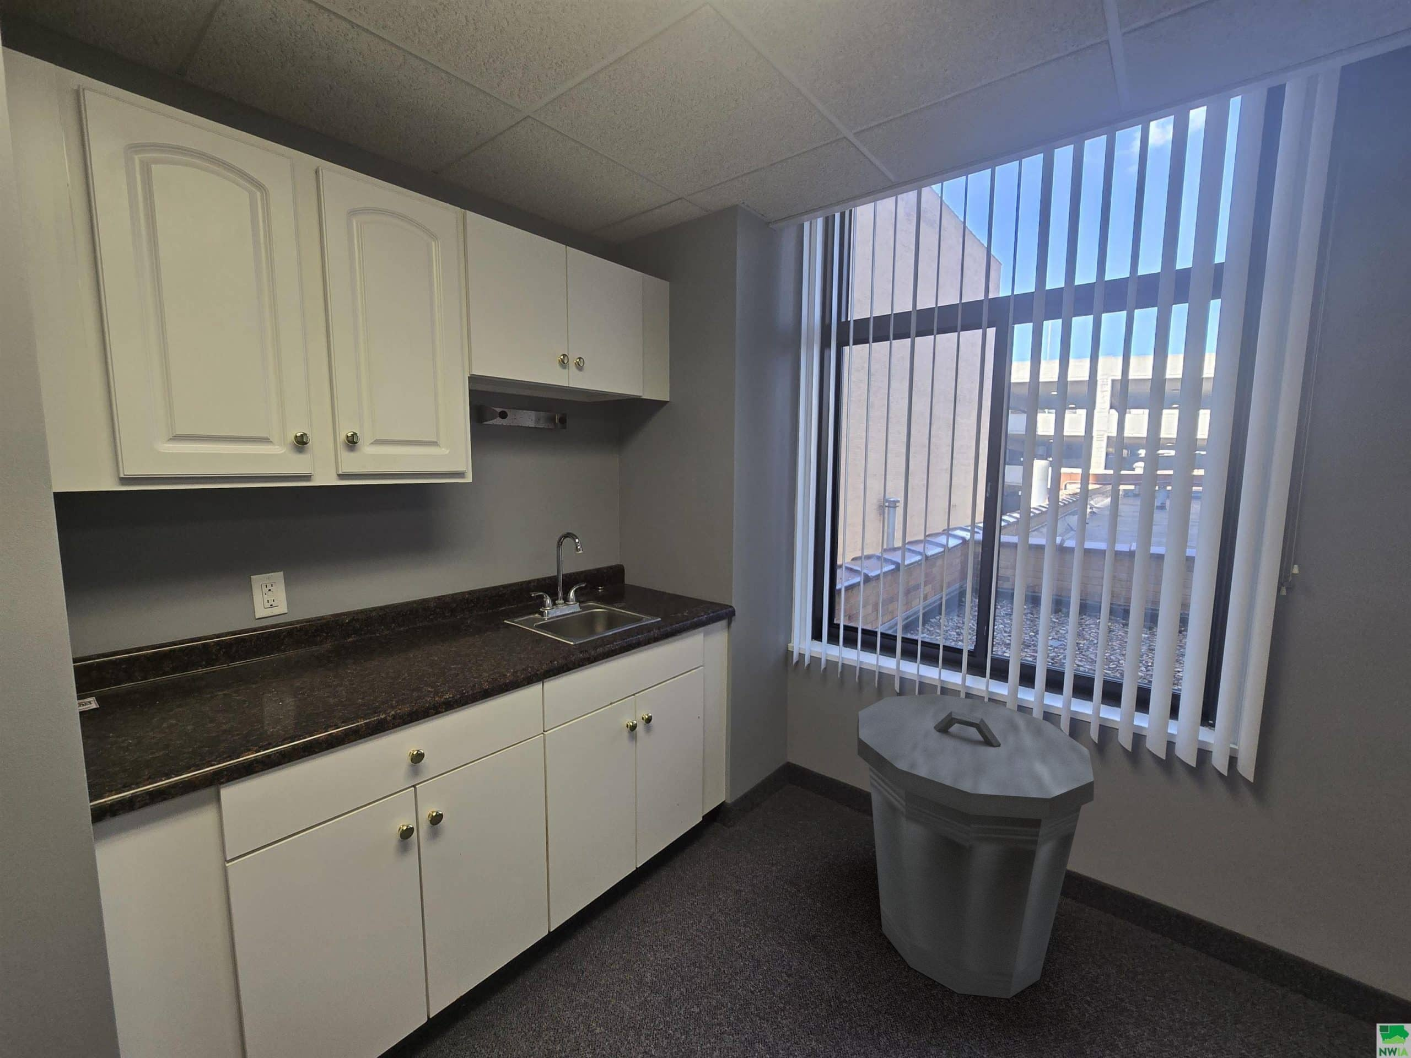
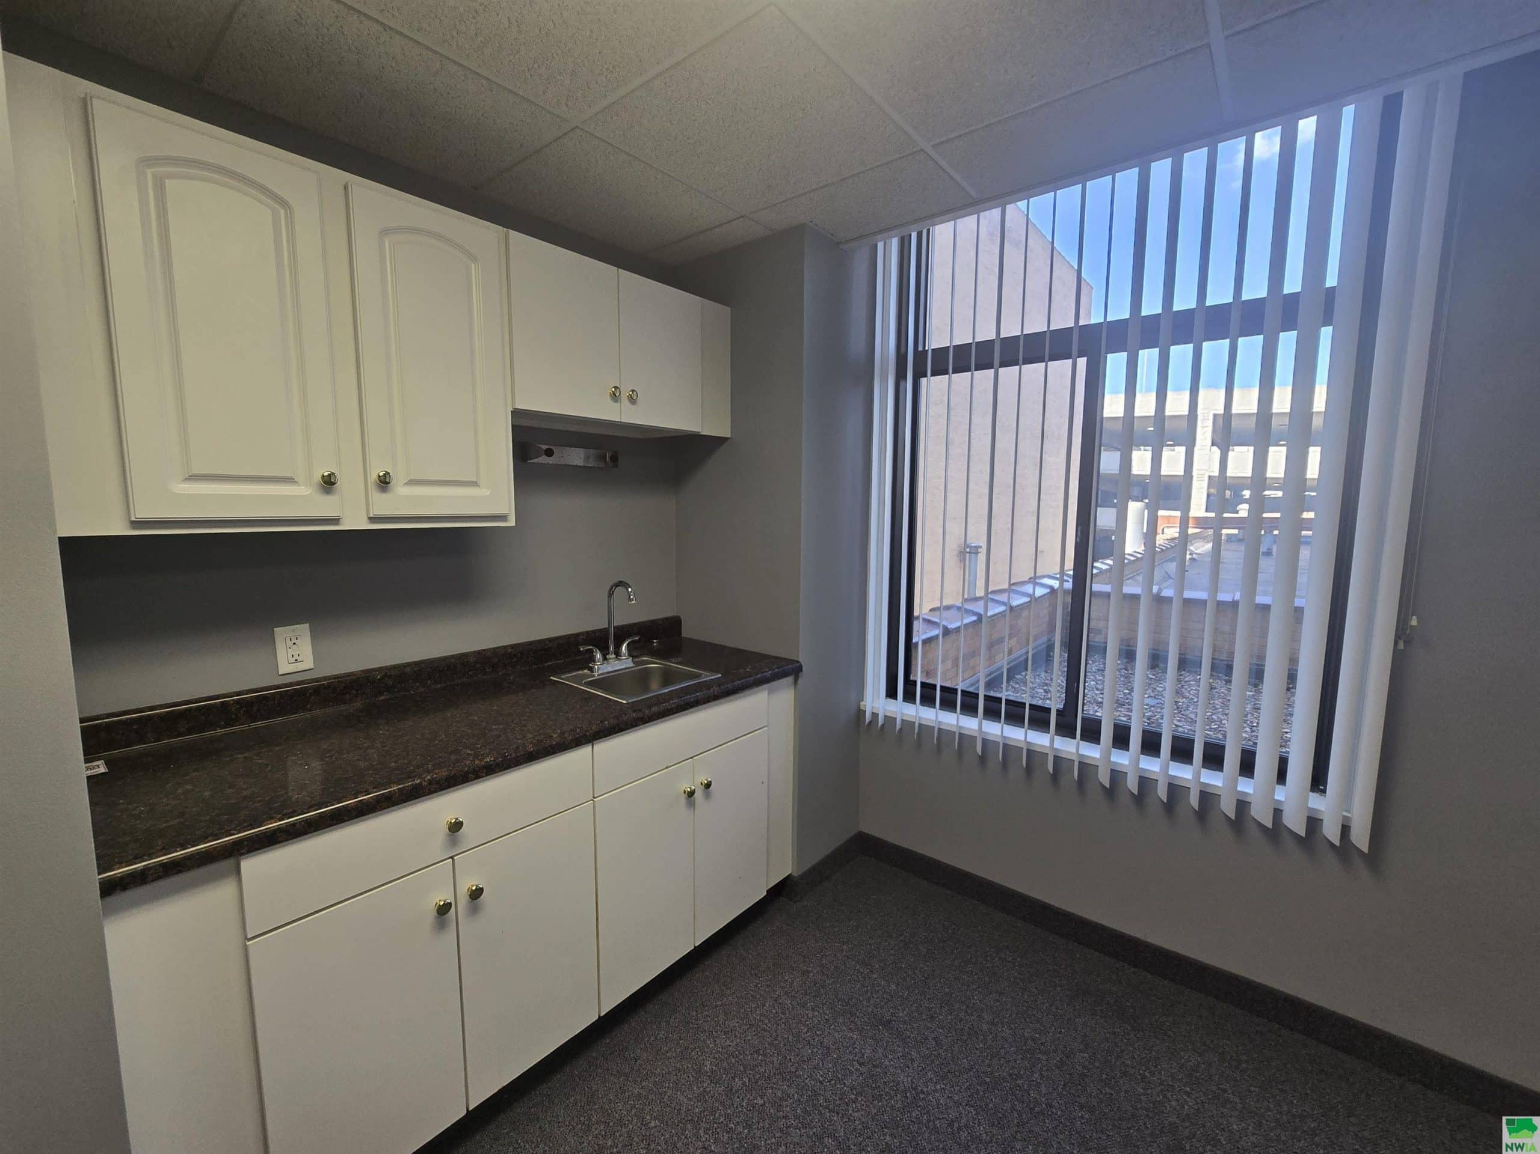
- trash can (961, 822)
